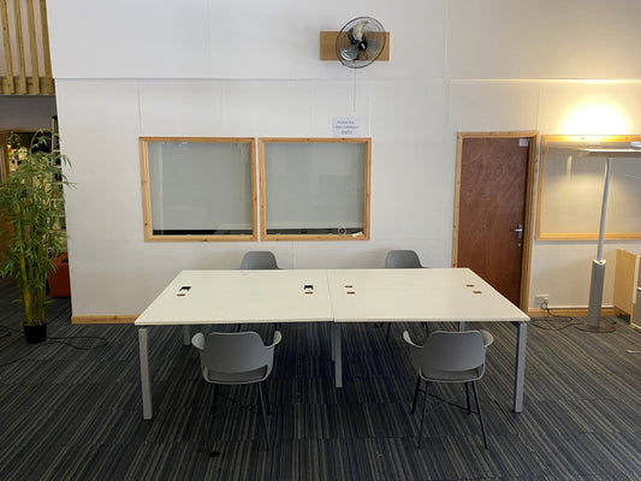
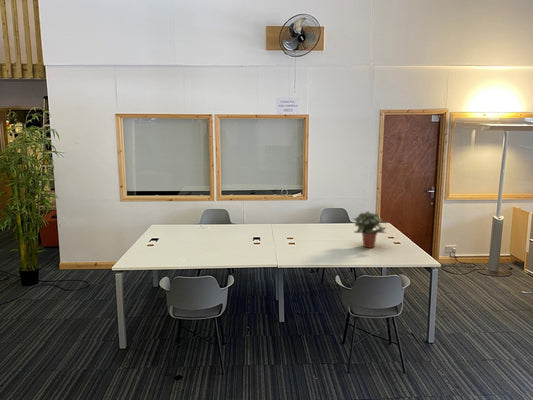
+ potted plant (370, 228)
